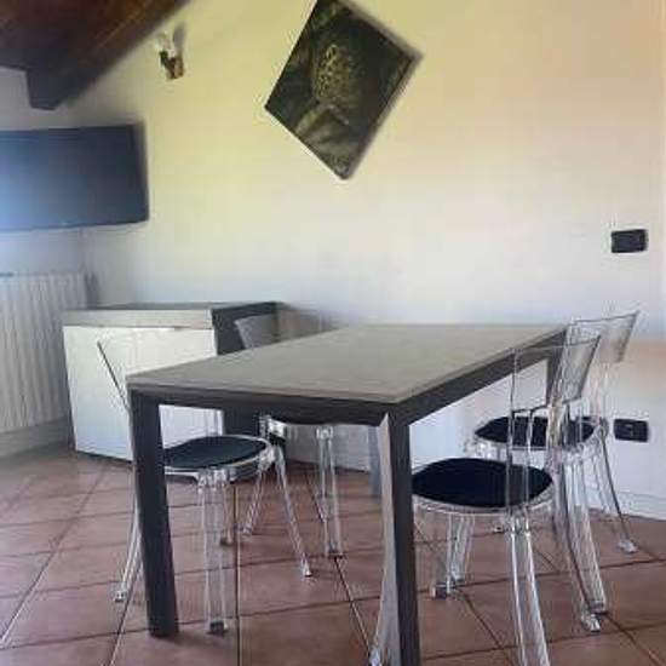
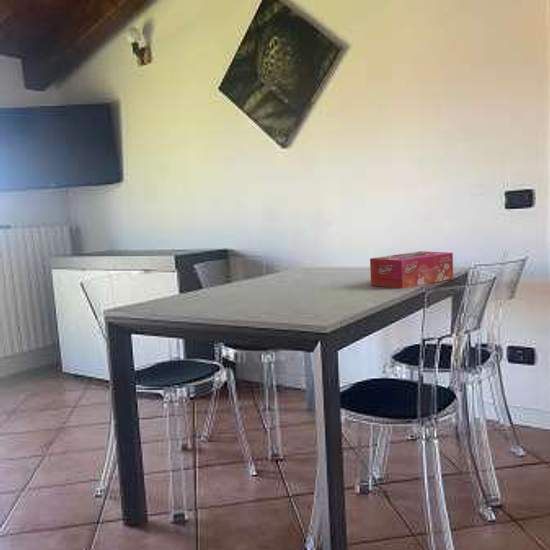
+ tissue box (412, 268)
